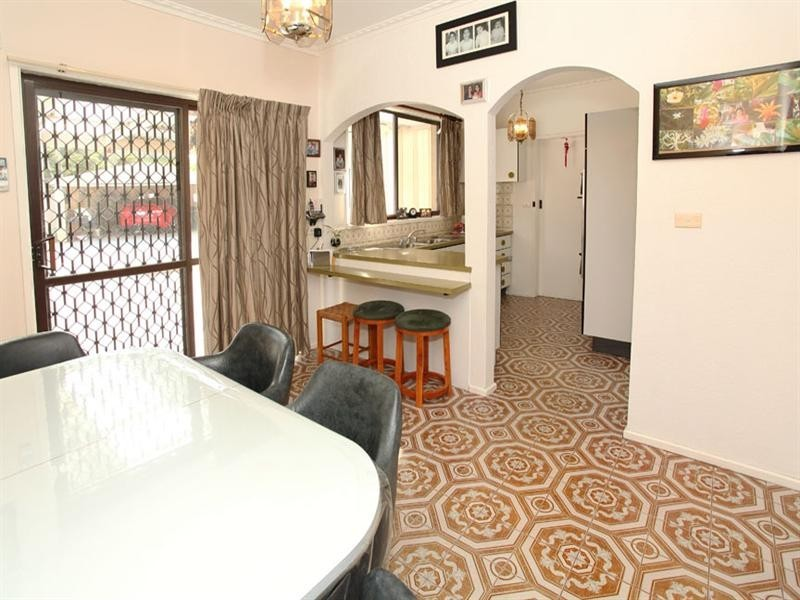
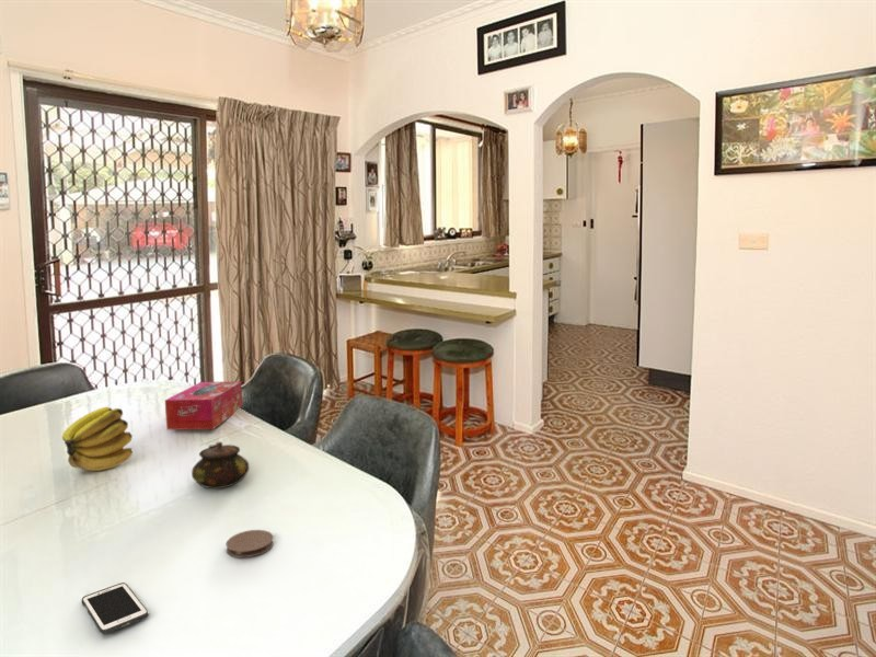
+ cell phone (114, 607)
+ tissue box (206, 403)
+ teapot (220, 462)
+ banana (95, 439)
+ coaster (250, 543)
